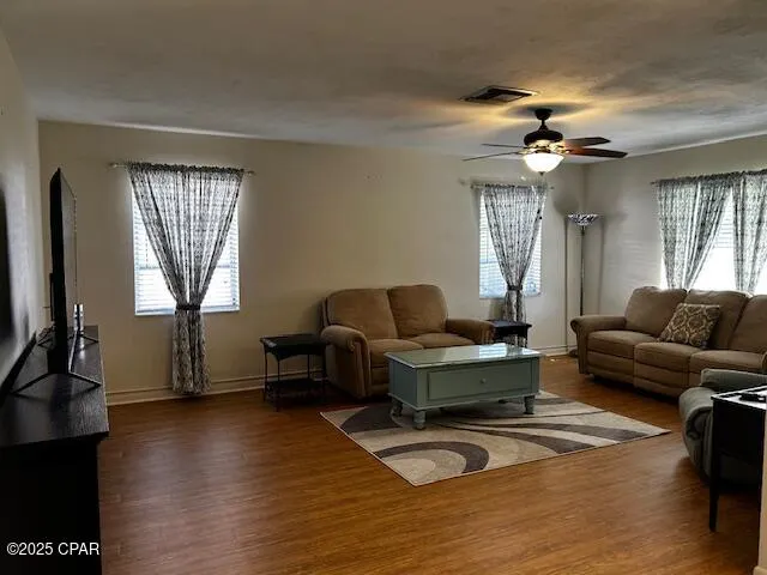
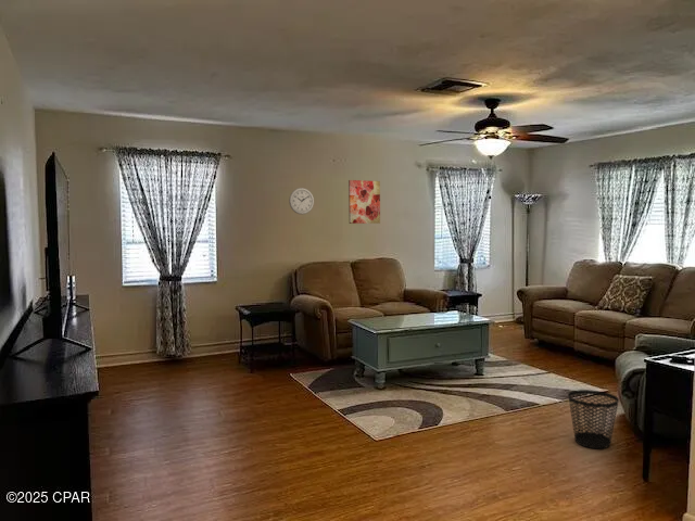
+ wall art (364, 202)
+ wall clock (302, 201)
+ wastebasket (592, 419)
